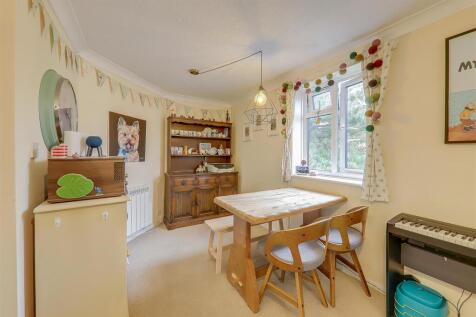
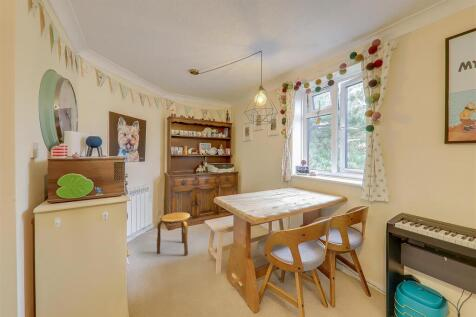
+ stool (182, 233)
